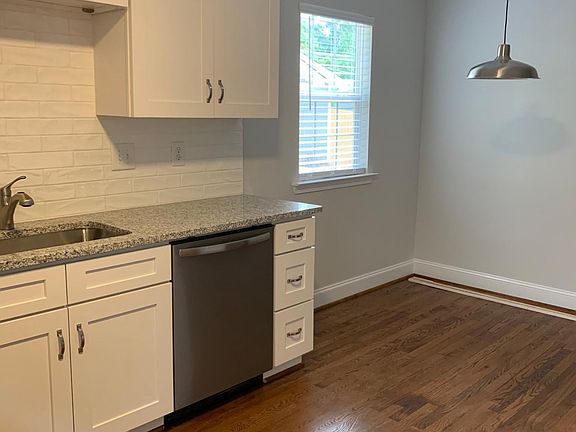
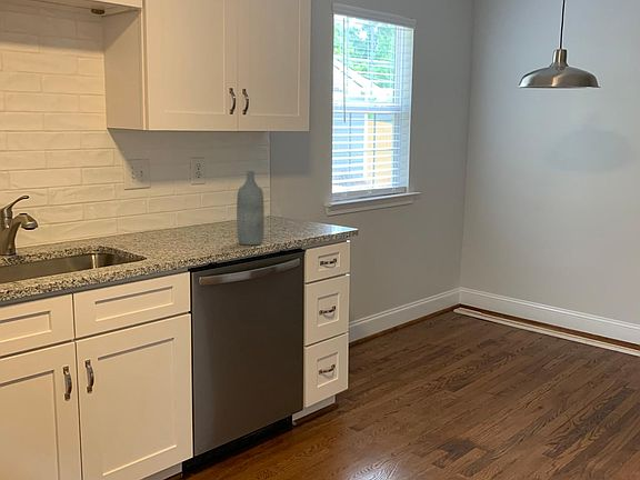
+ bottle (250, 207)
